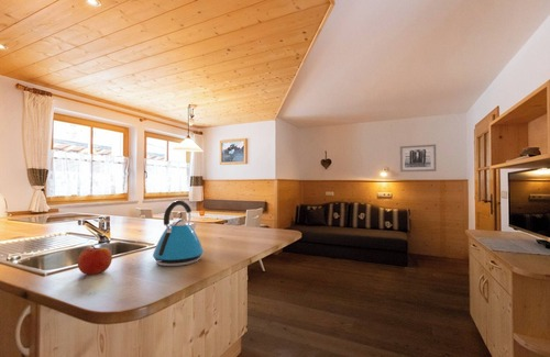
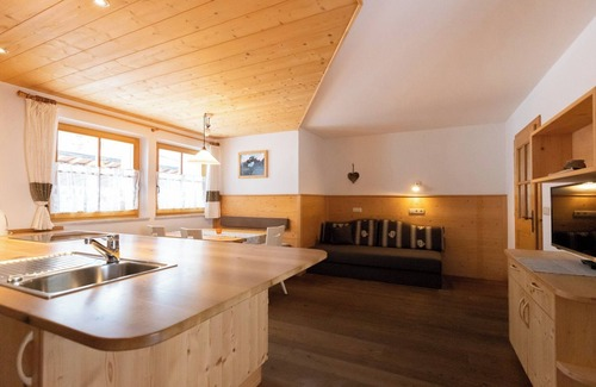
- kettle (177, 230)
- fruit (95, 258)
- wall art (417, 158)
